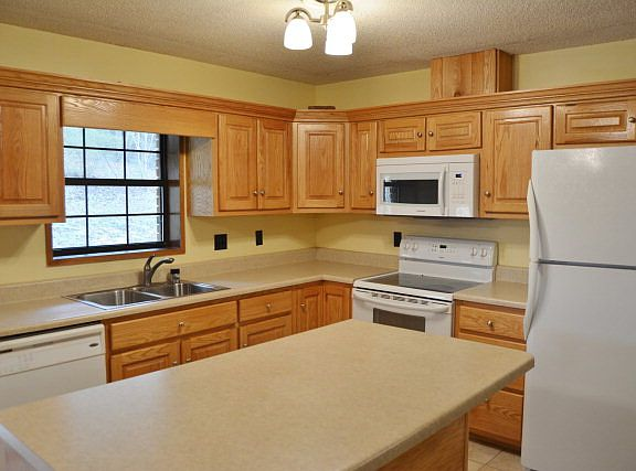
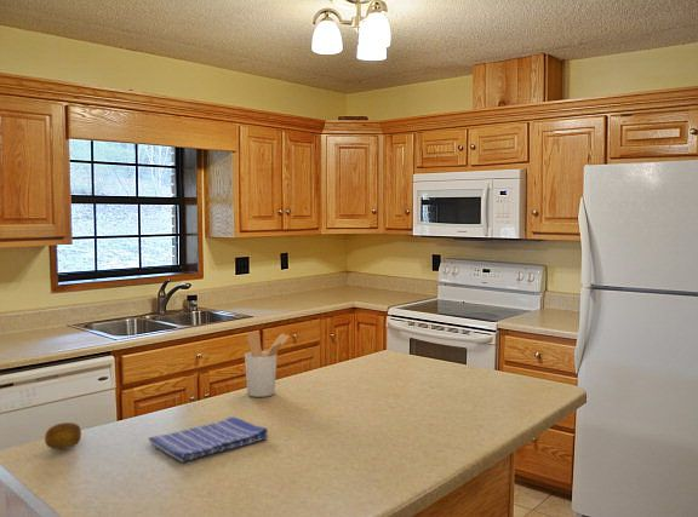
+ utensil holder (268, 362)
+ dish towel (210, 435)
+ fruit (63, 436)
